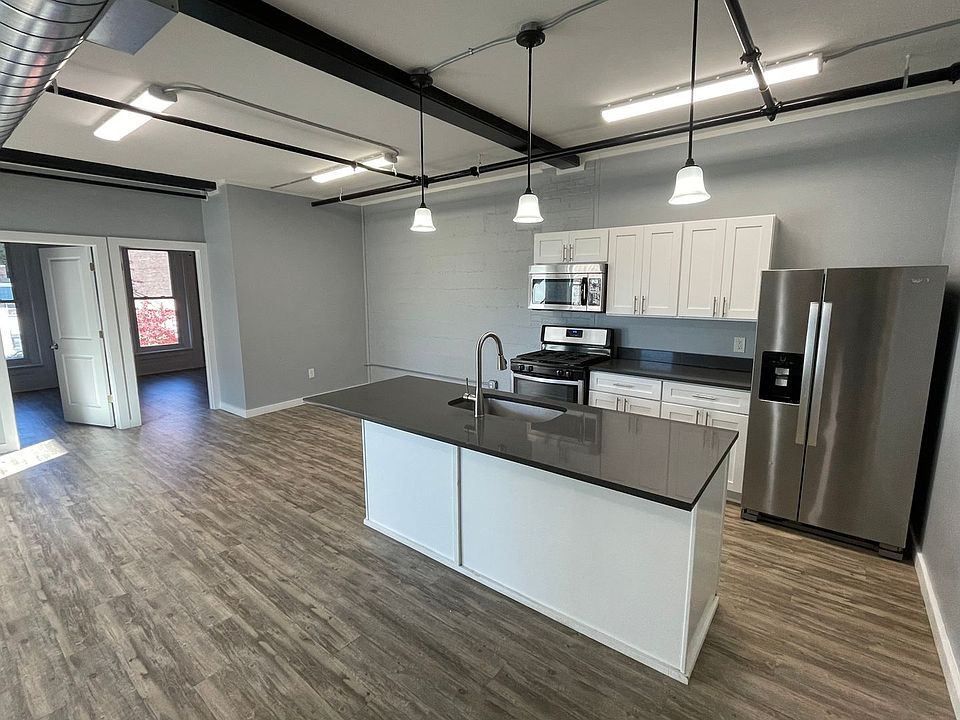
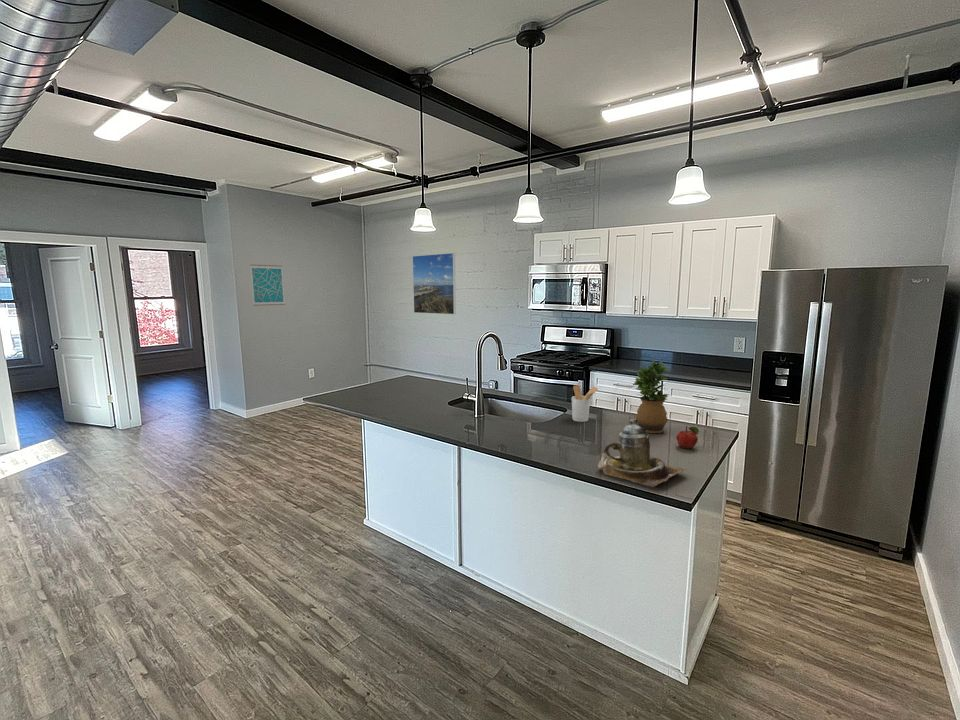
+ utensil holder (585, 402)
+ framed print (433, 284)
+ fruit (688, 437)
+ wall art (268, 285)
+ teapot (641, 446)
+ potted plant (648, 395)
